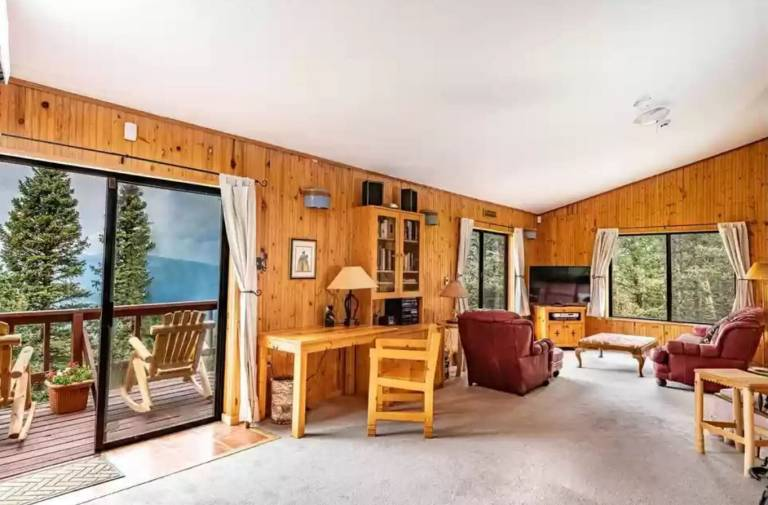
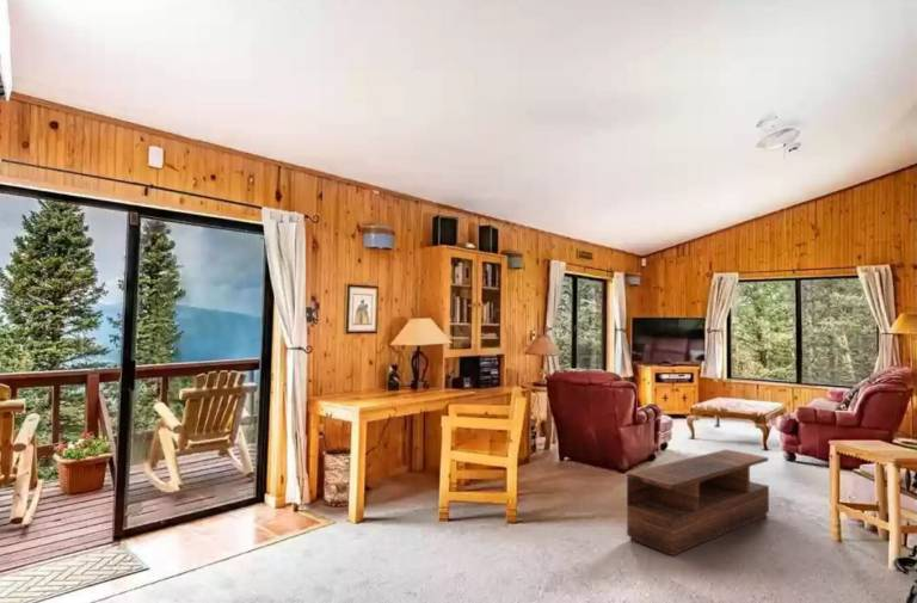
+ coffee table (702, 496)
